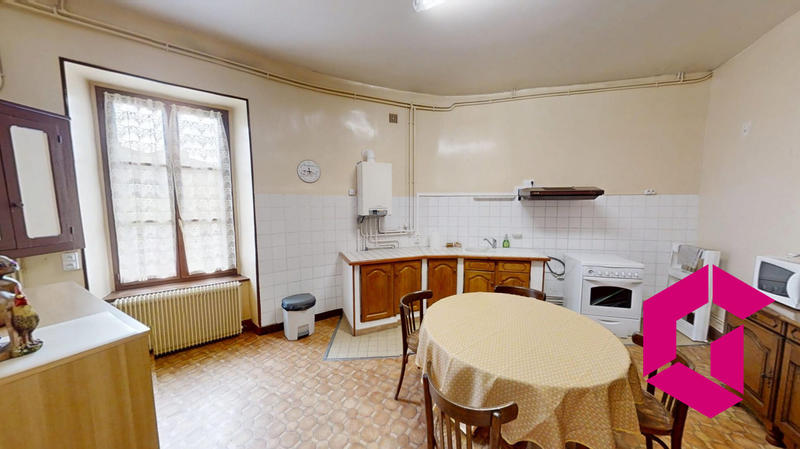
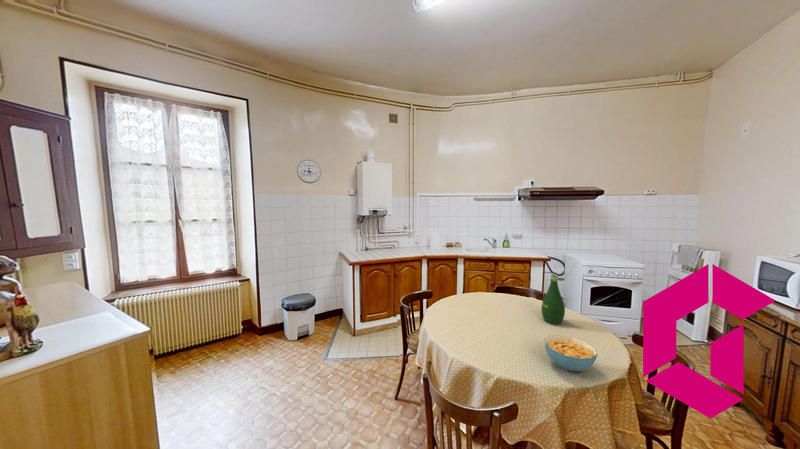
+ bottle (553, 298)
+ cereal bowl (569, 356)
